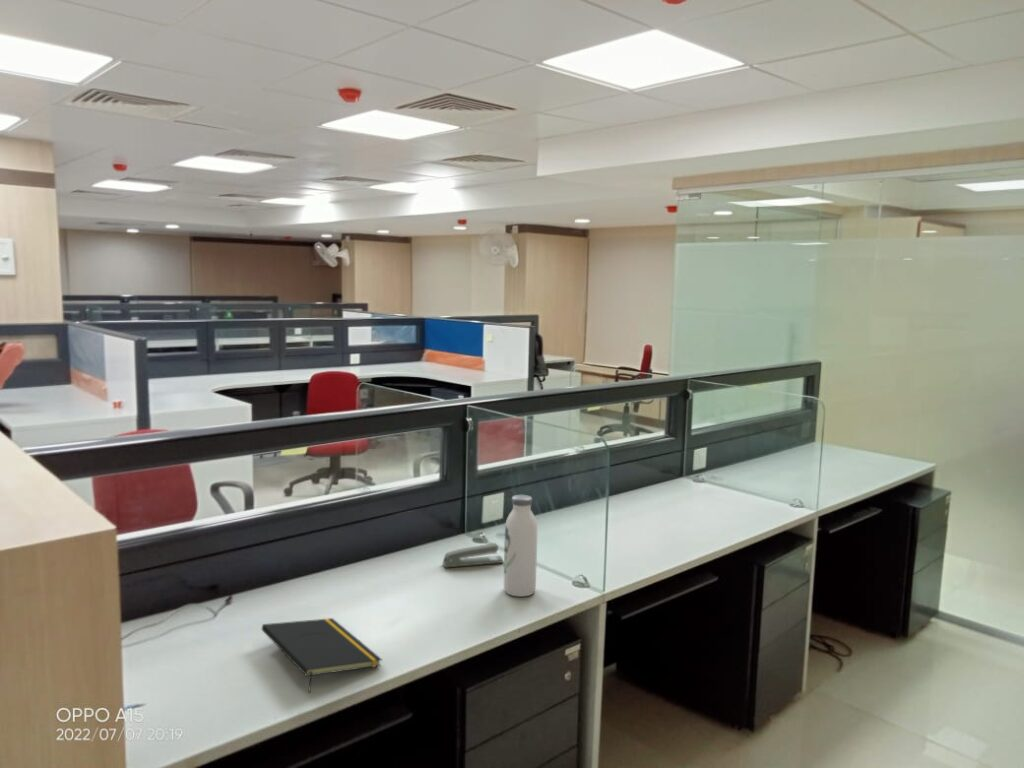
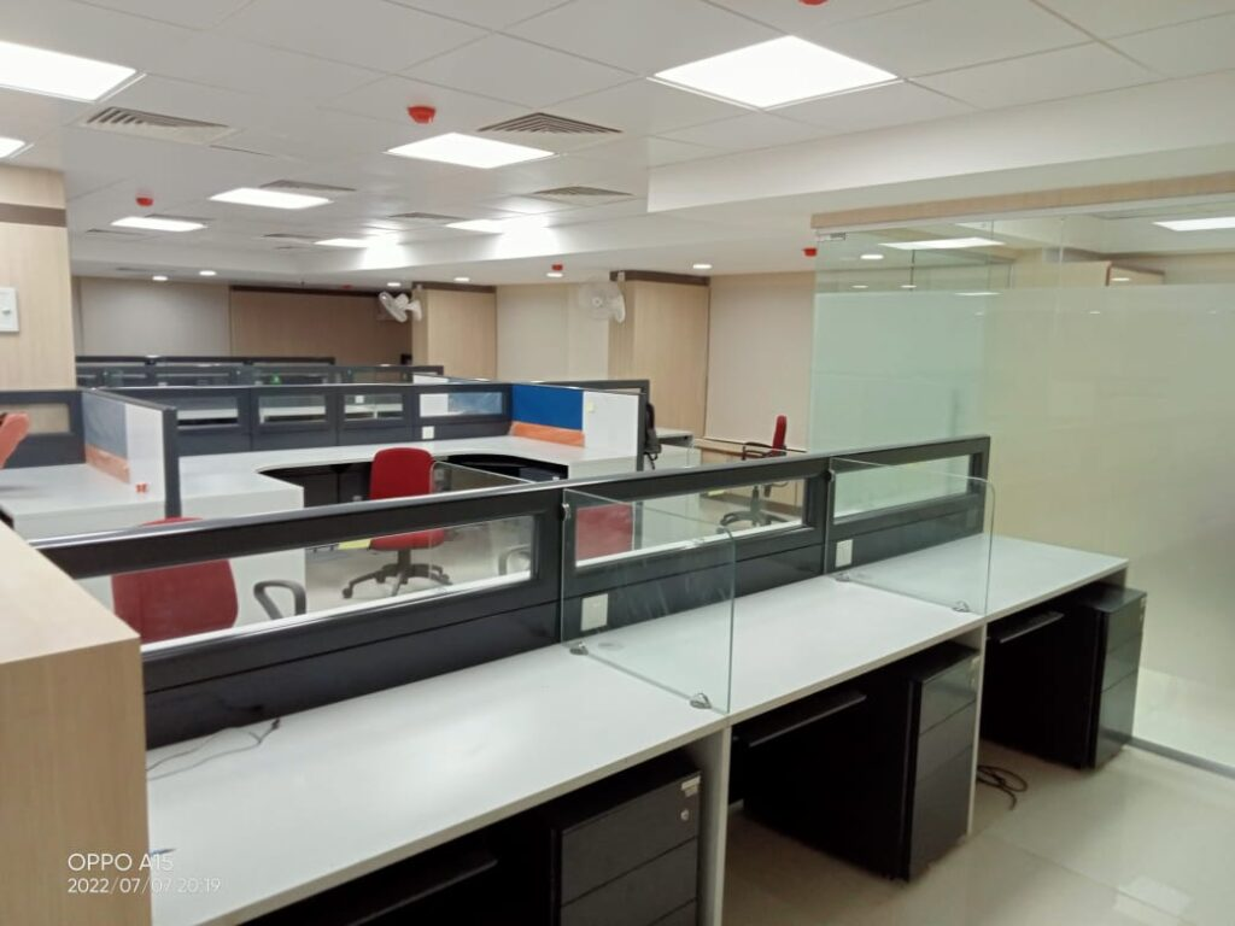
- notepad (320, 644)
- water bottle (520, 543)
- stapler (473, 554)
